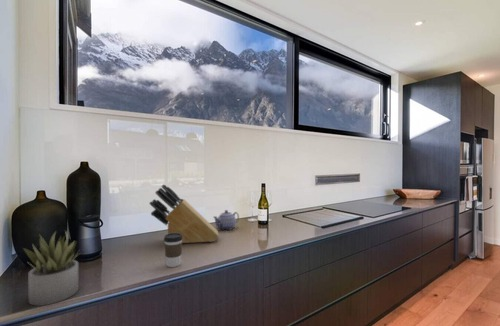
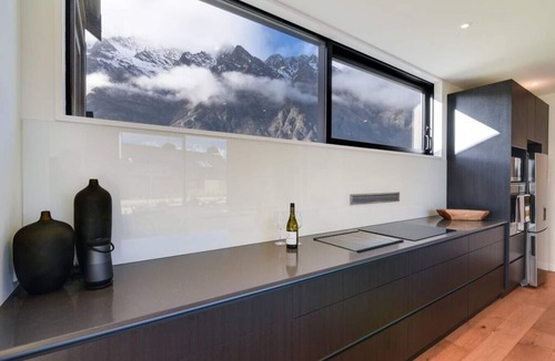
- knife block (185, 212)
- teapot (226, 219)
- coffee cup (173, 249)
- succulent plant (54, 263)
